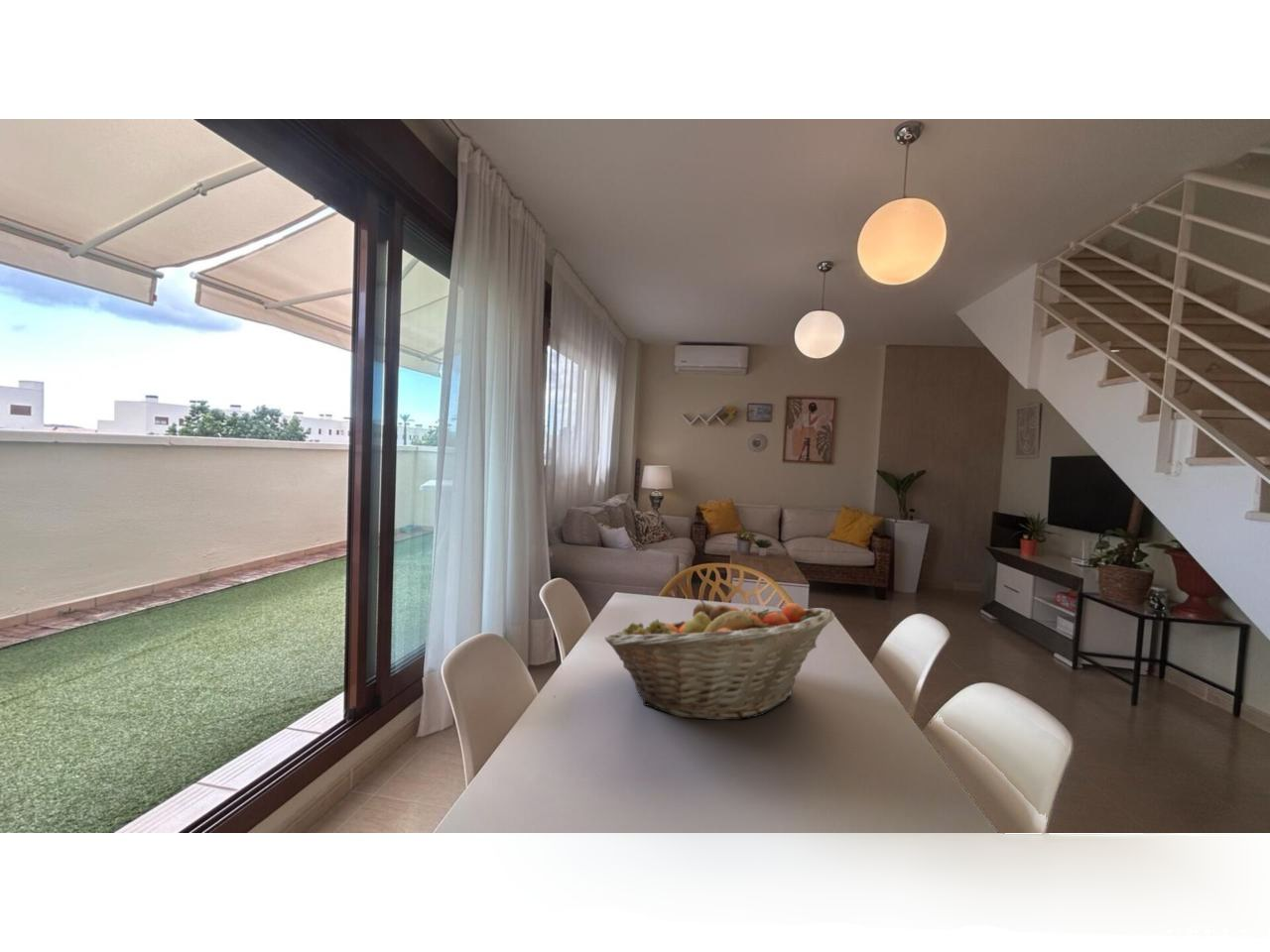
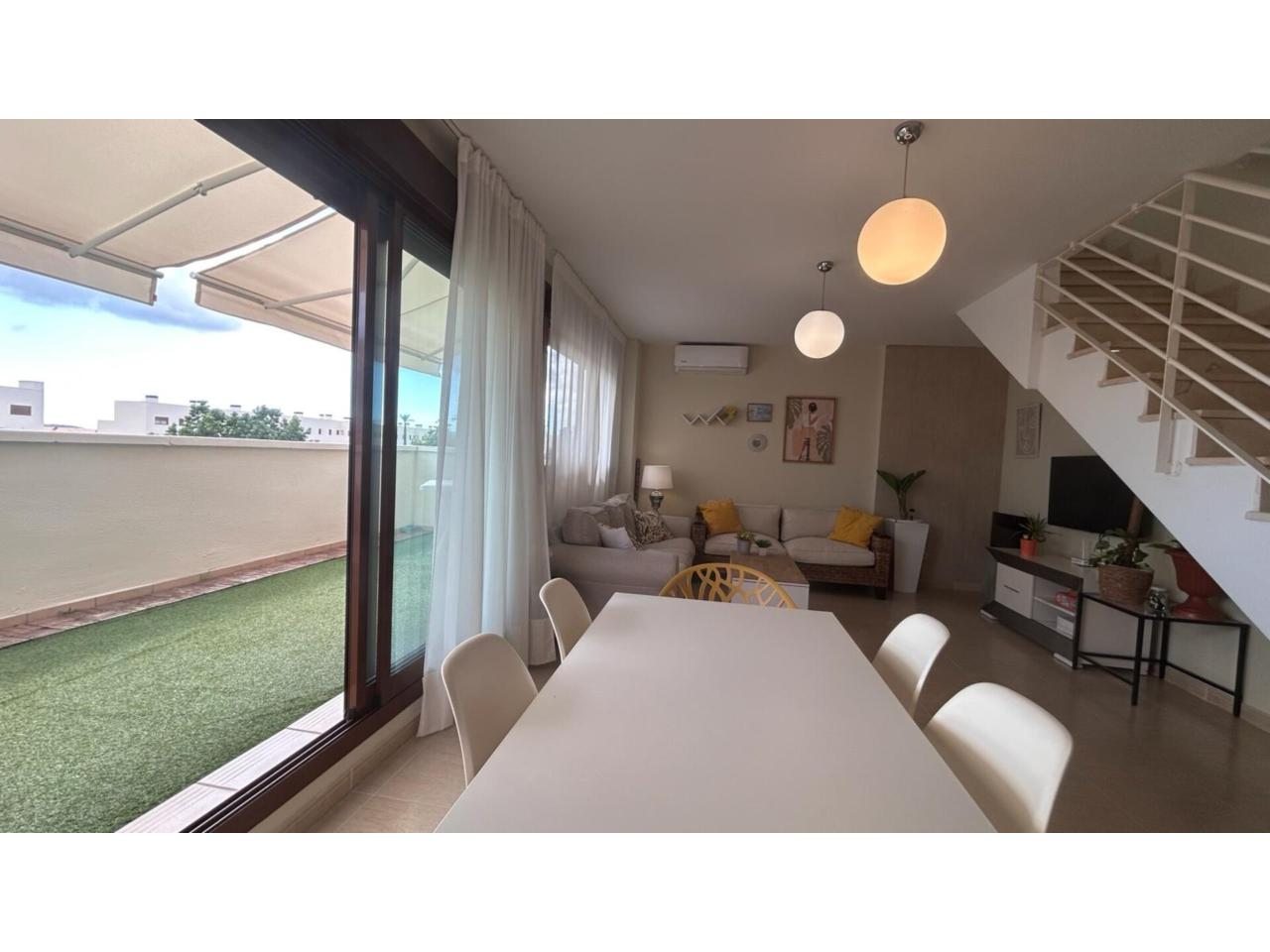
- fruit basket (719, 643)
